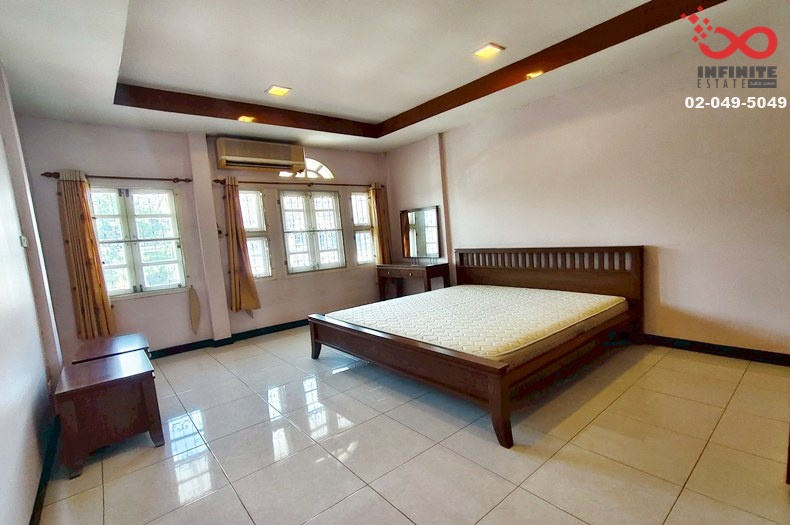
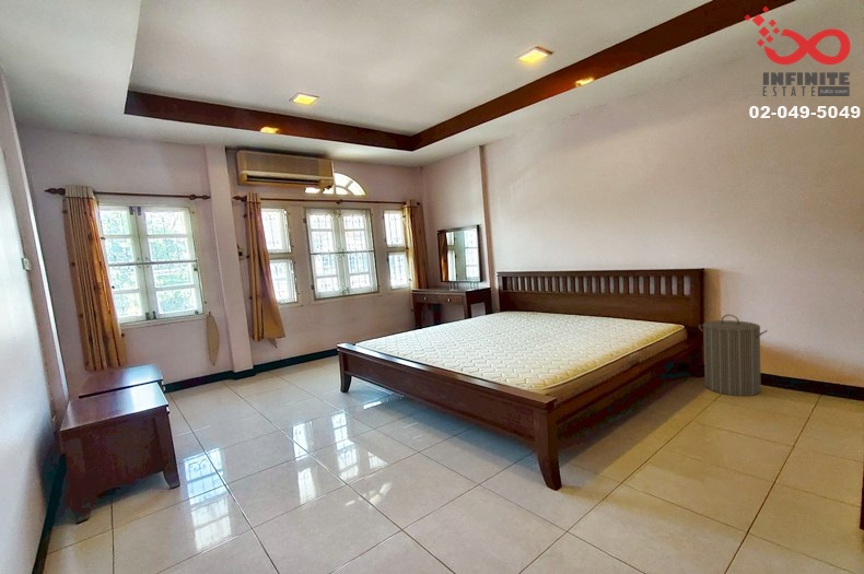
+ laundry hamper (731, 351)
